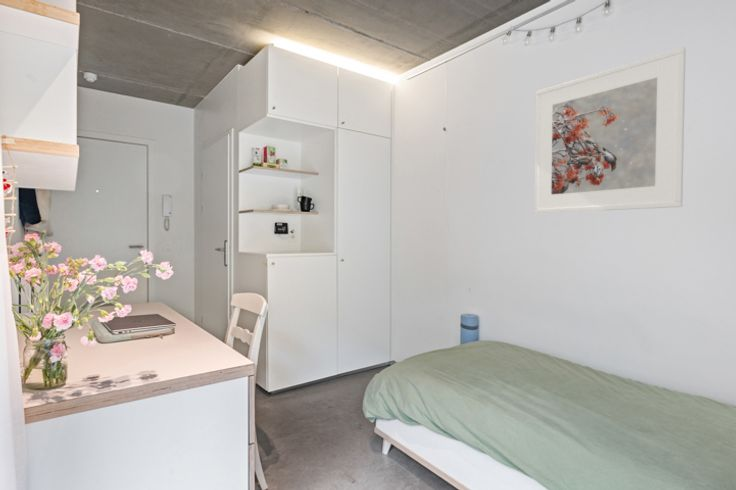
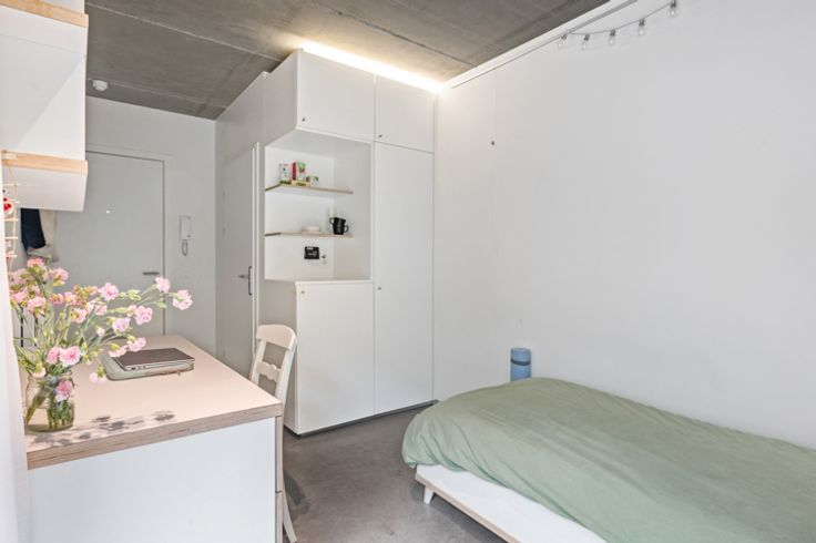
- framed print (599, 141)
